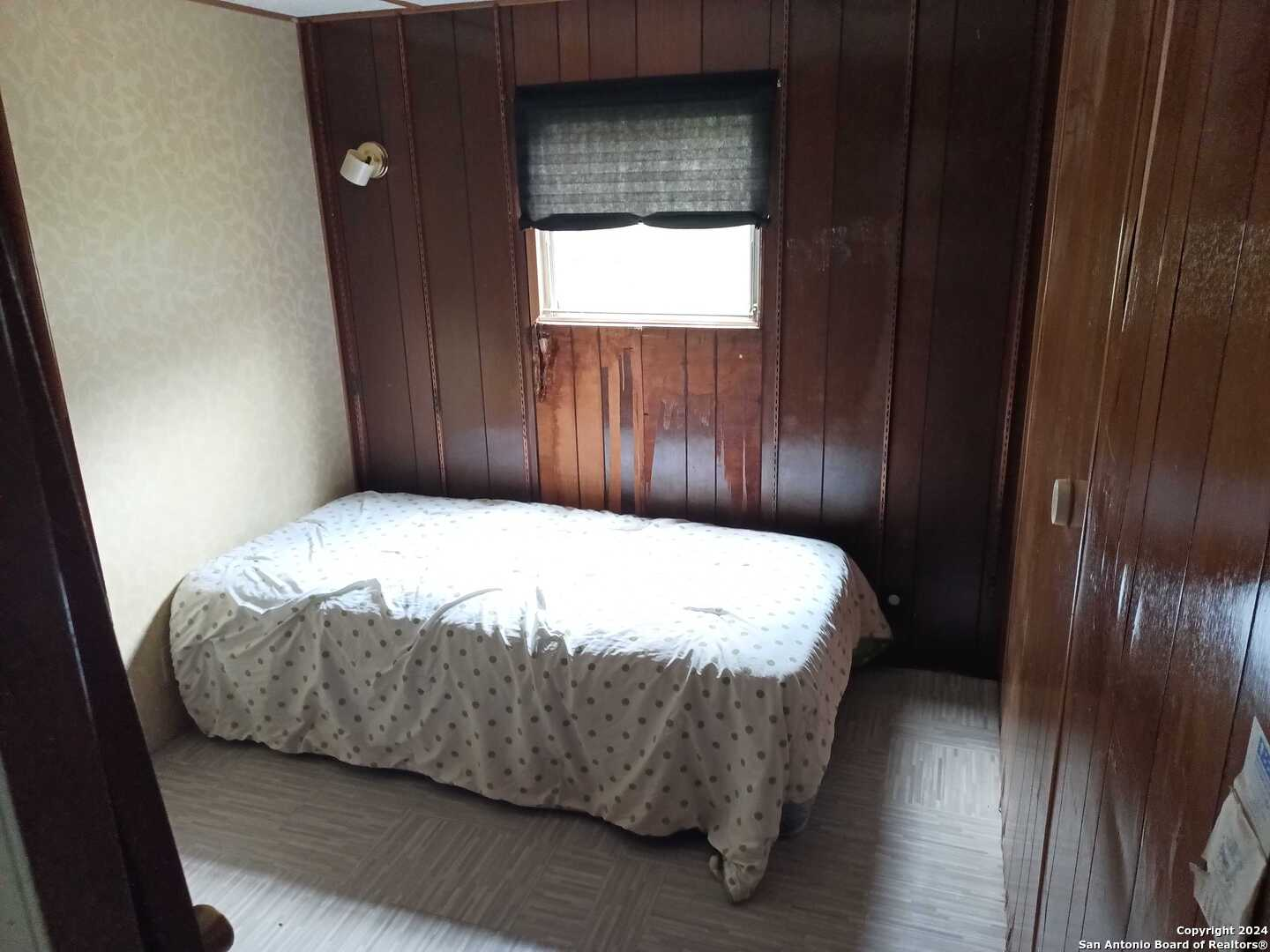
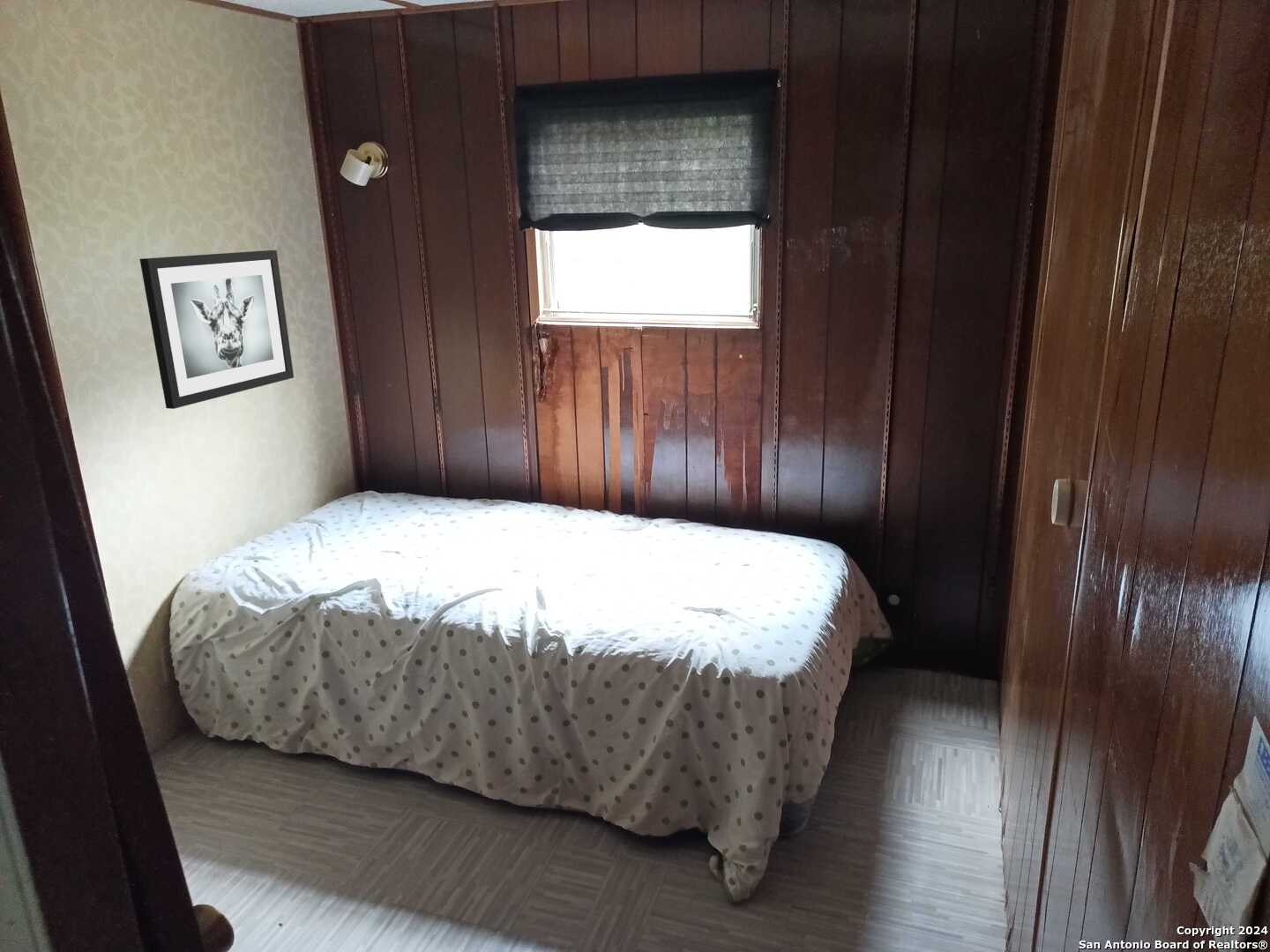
+ wall art (224, 324)
